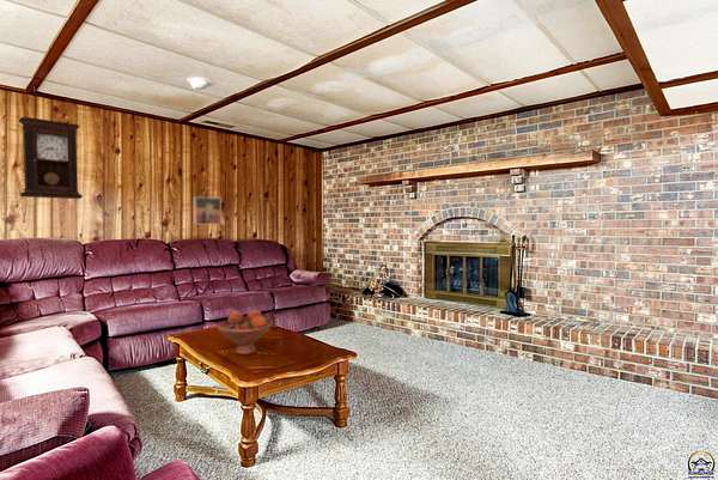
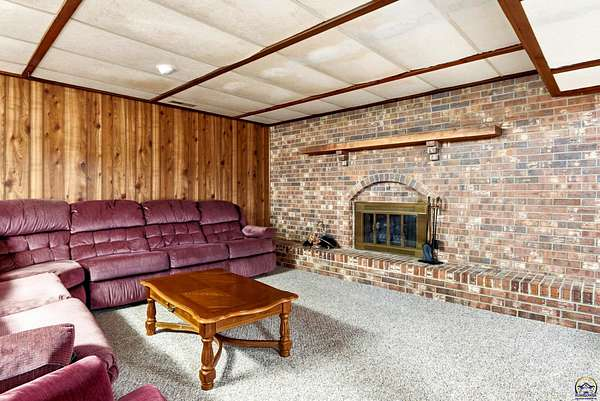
- fruit bowl (245, 332)
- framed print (207, 211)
- pendulum clock (51, 159)
